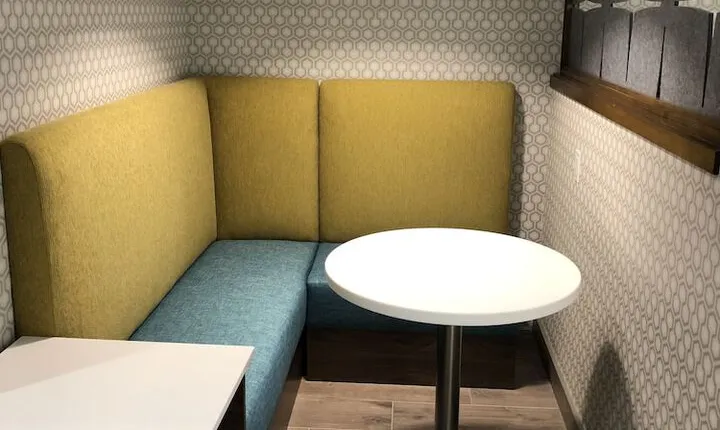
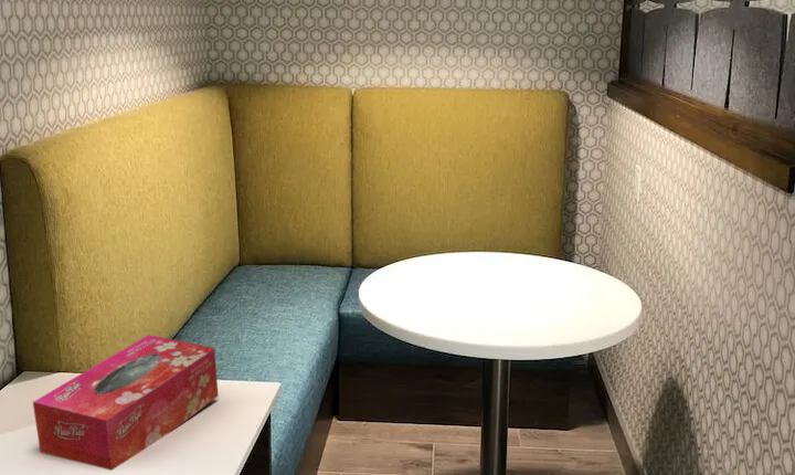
+ tissue box (131, 398)
